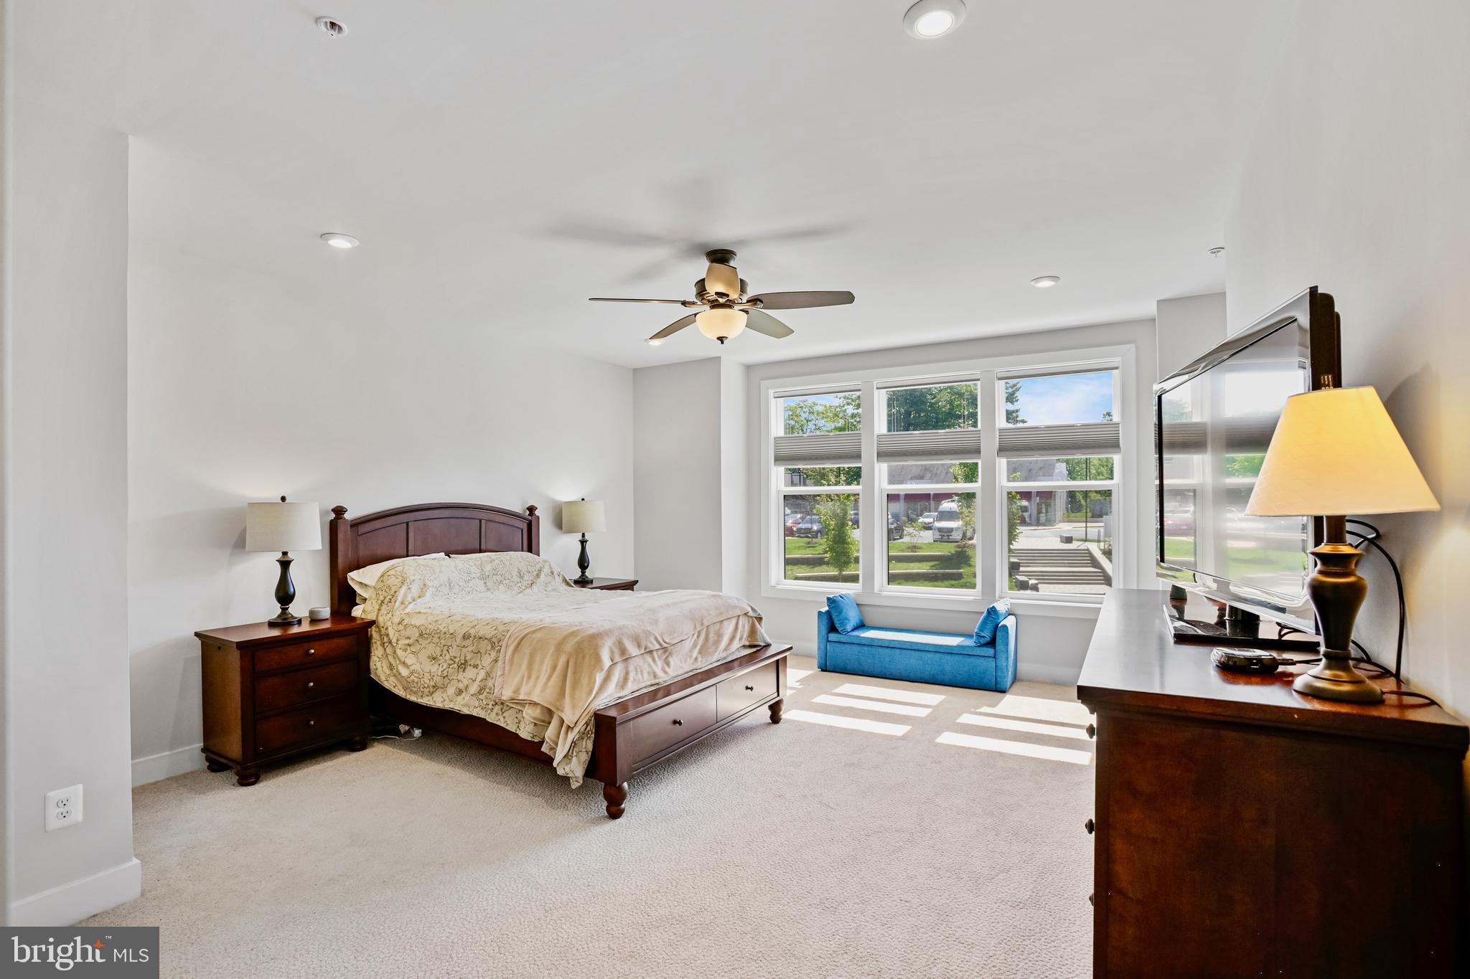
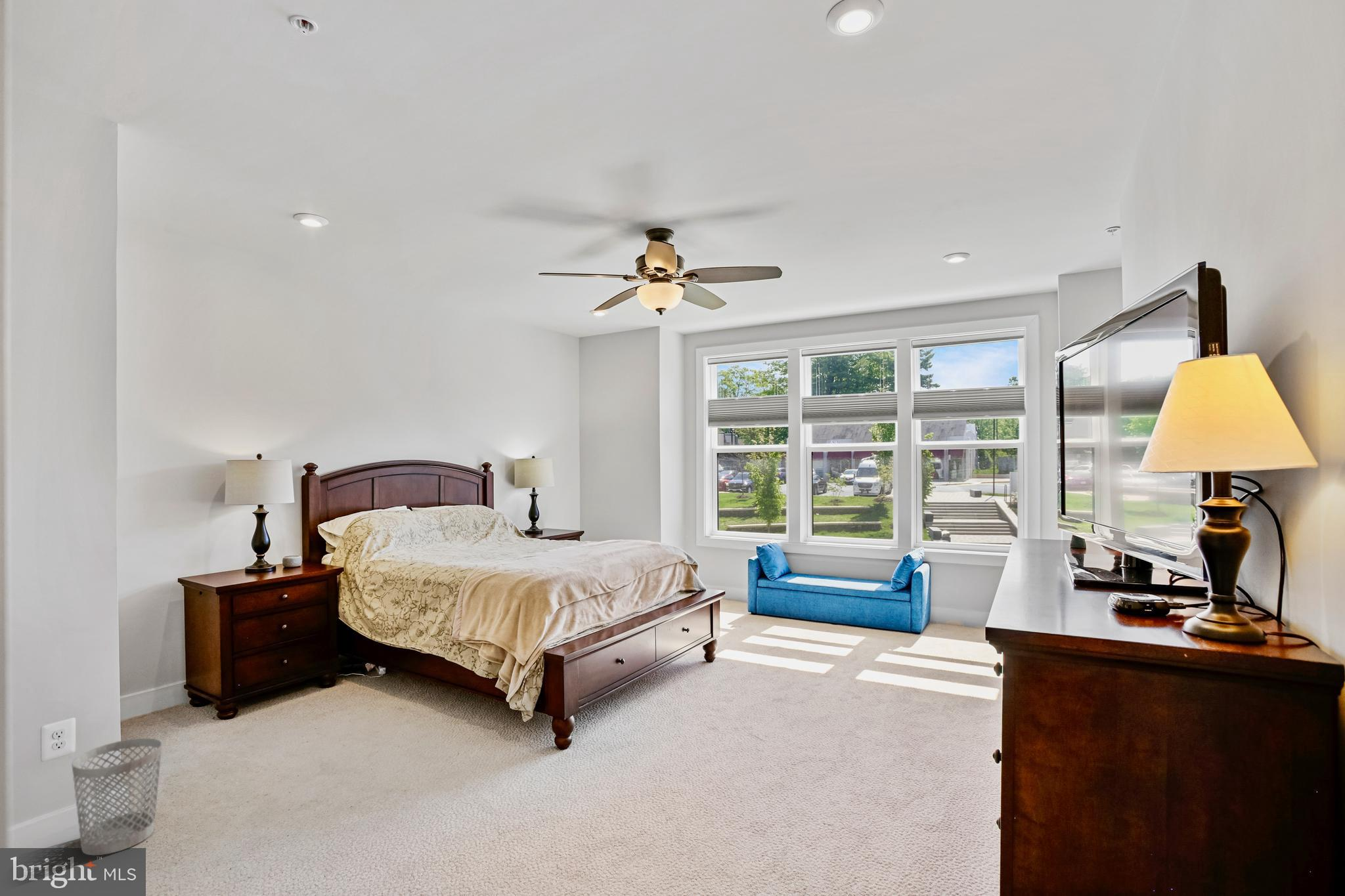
+ wastebasket (118, 796)
